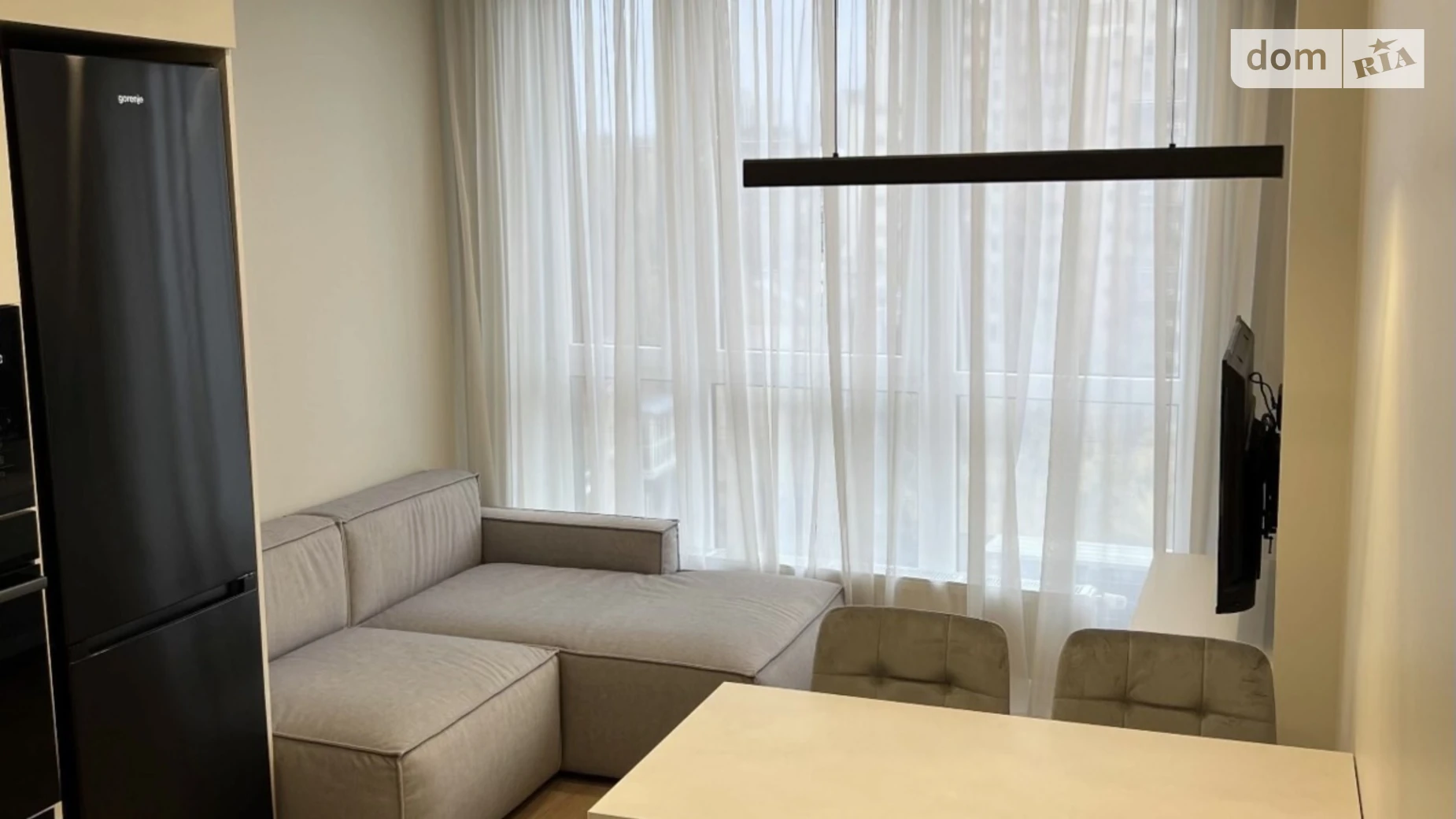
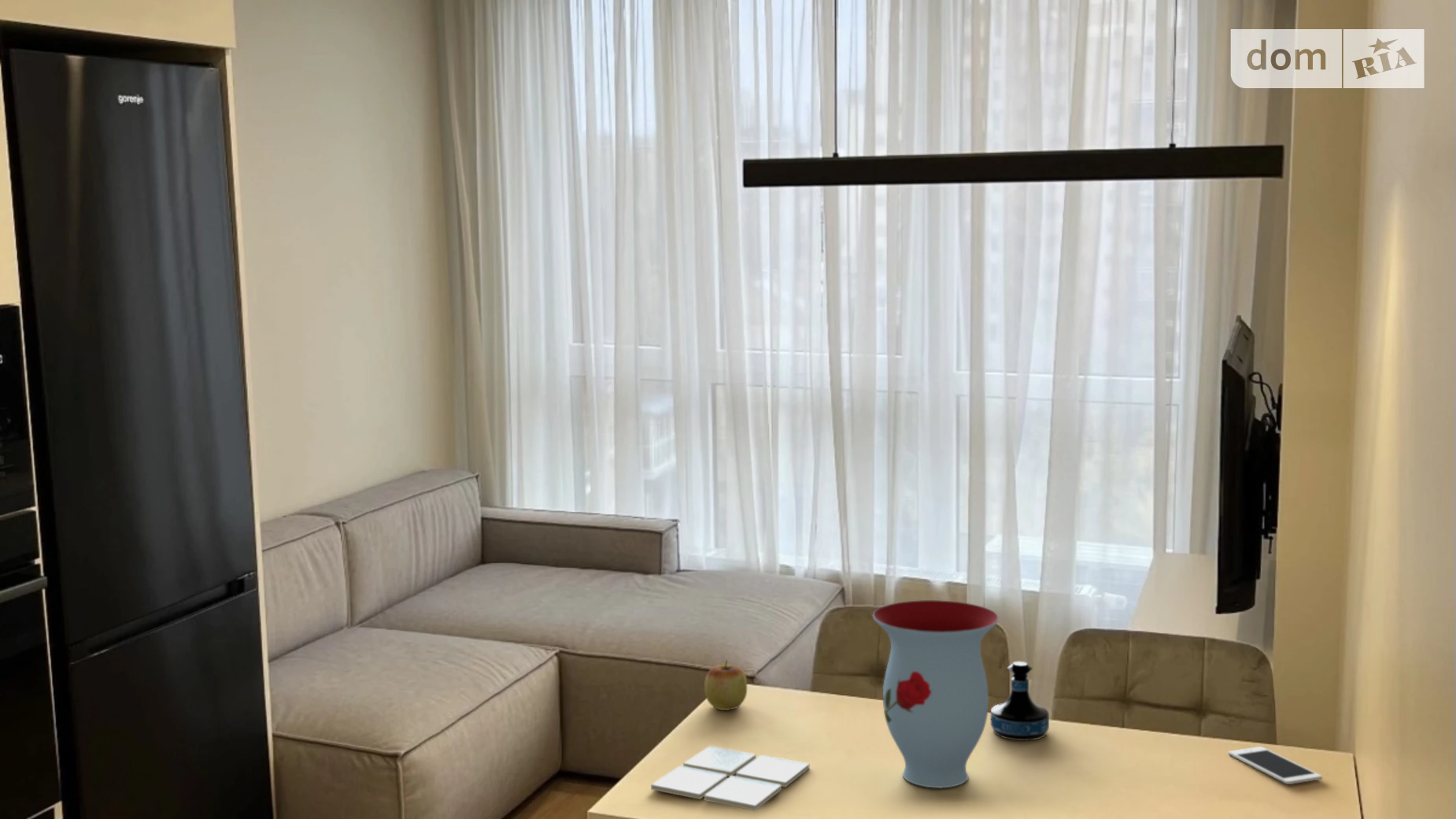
+ apple (726, 684)
+ tequila bottle (1019, 698)
+ drink coaster (731, 776)
+ vase (935, 695)
+ cell phone (1273, 765)
